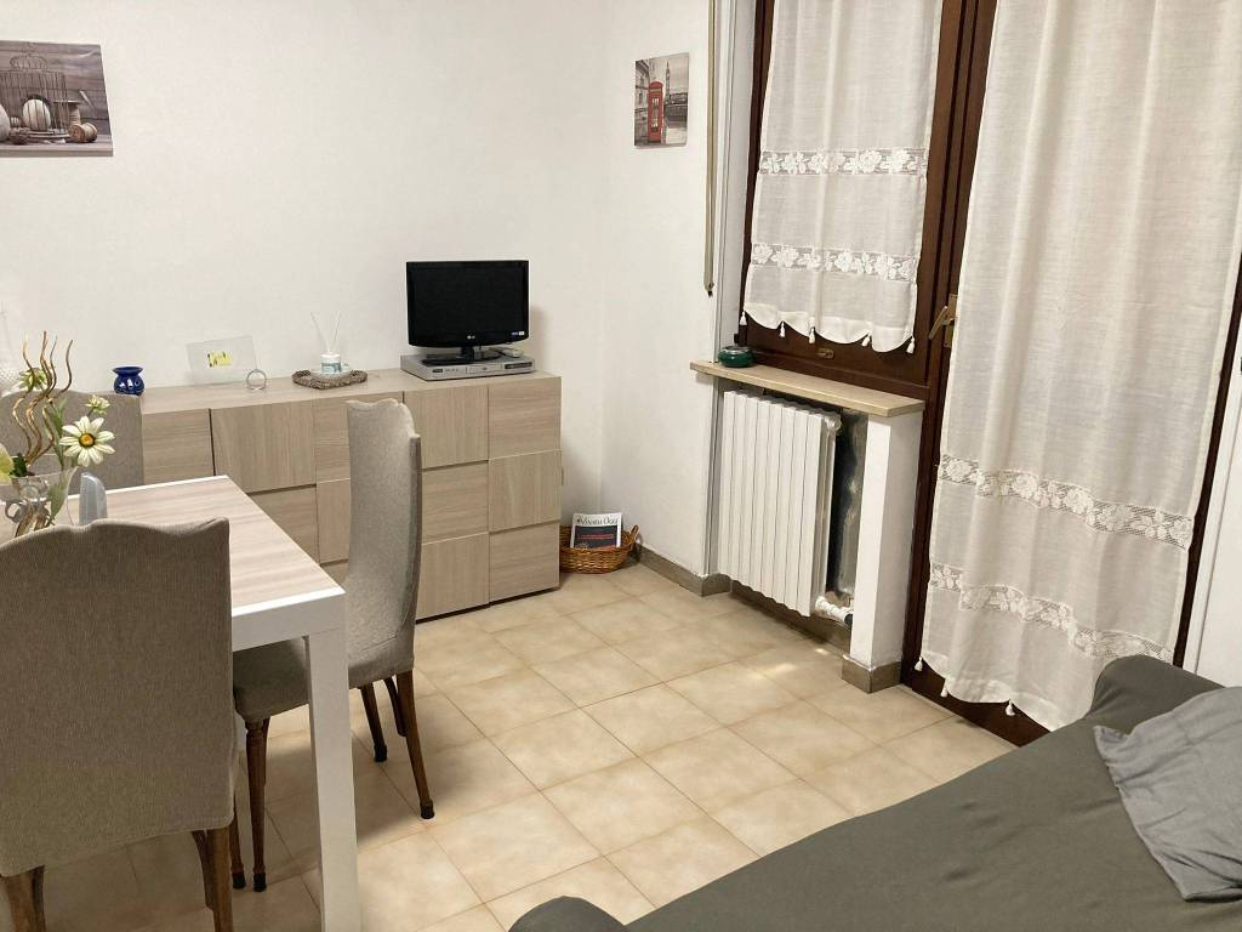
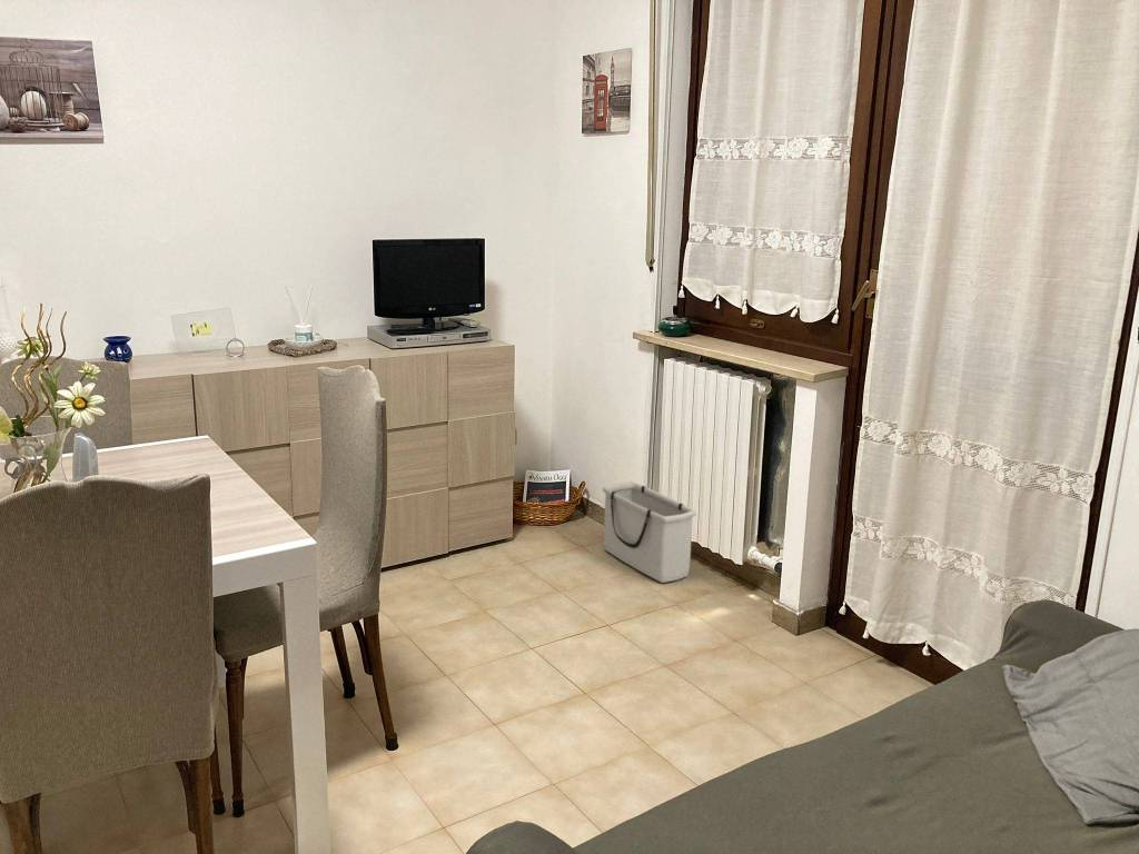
+ storage bin (646, 530)
